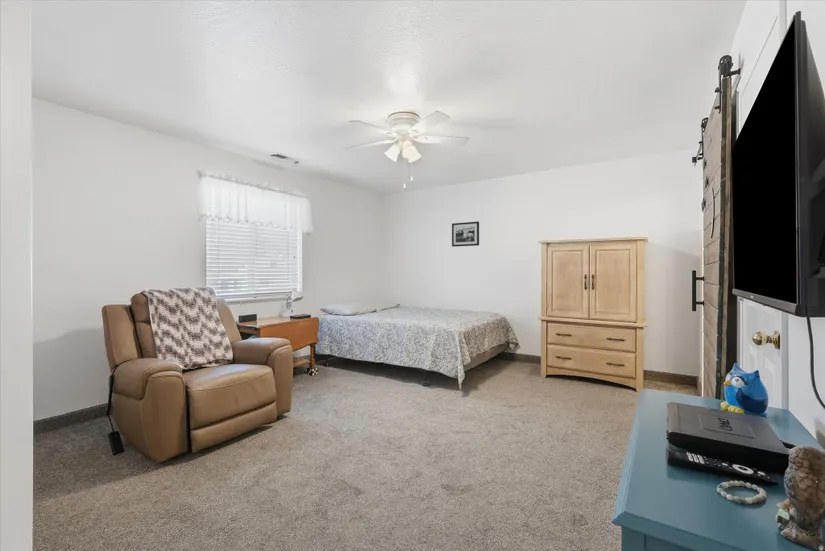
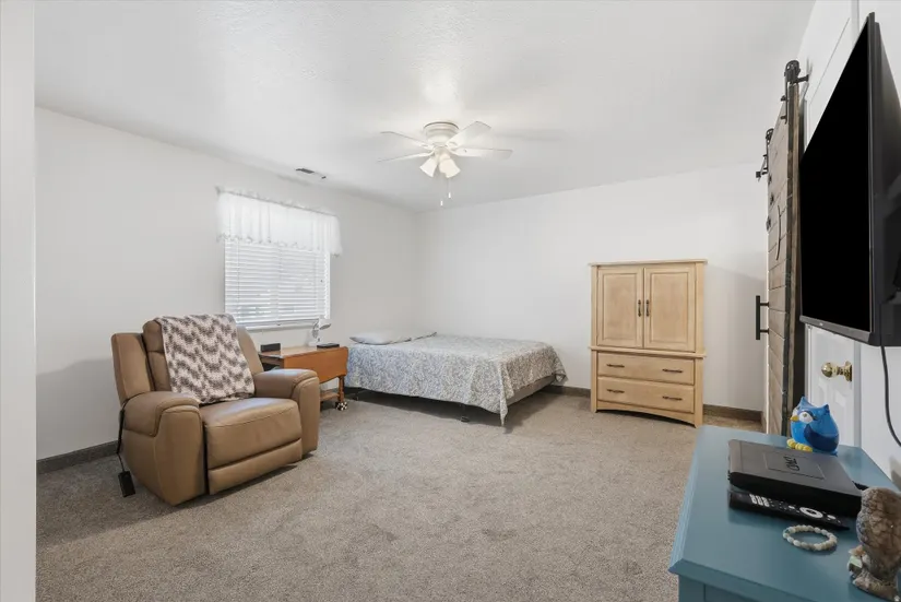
- picture frame (465, 234)
